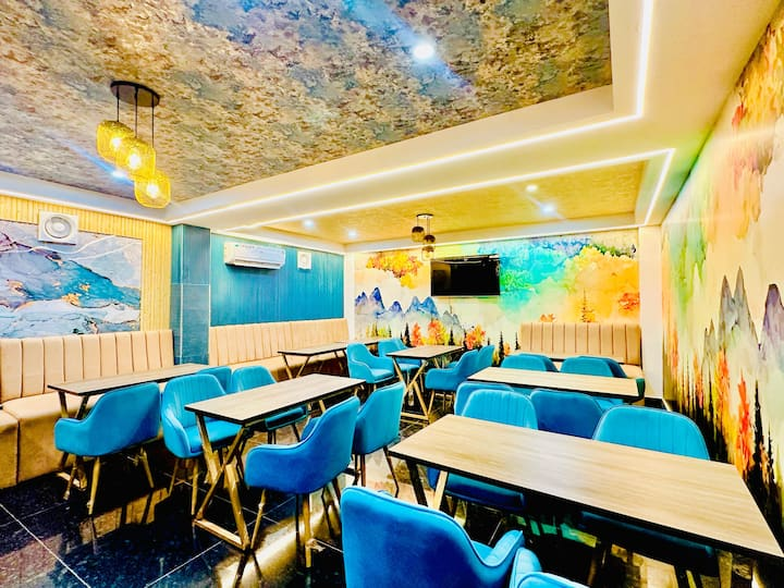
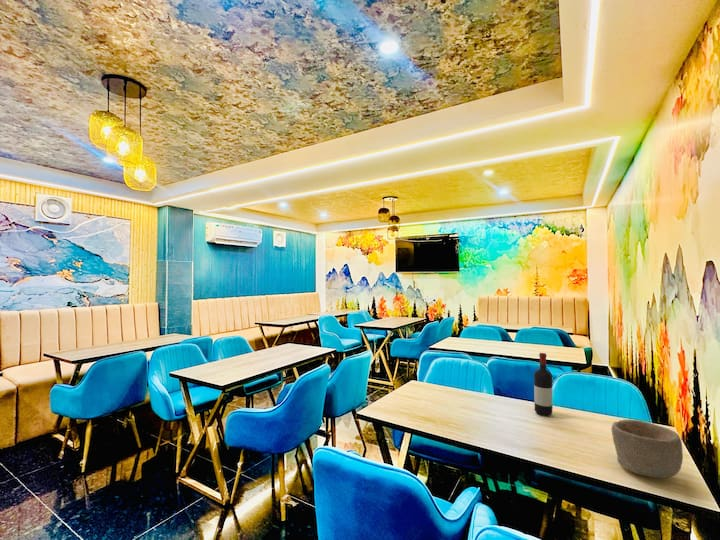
+ wine bottle (543, 383)
+ bowl (645, 450)
